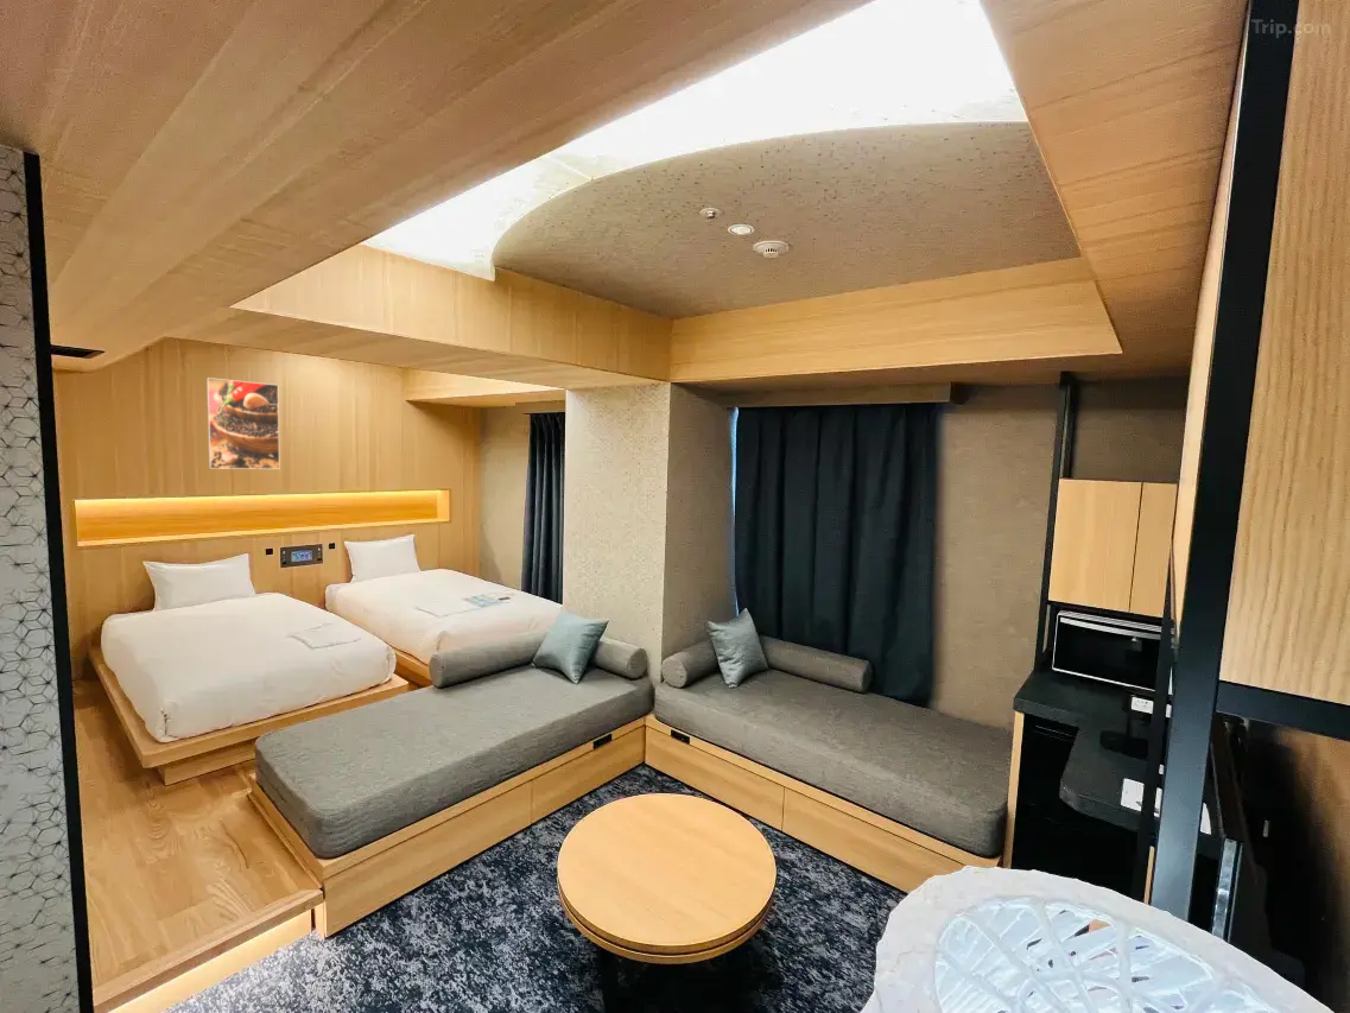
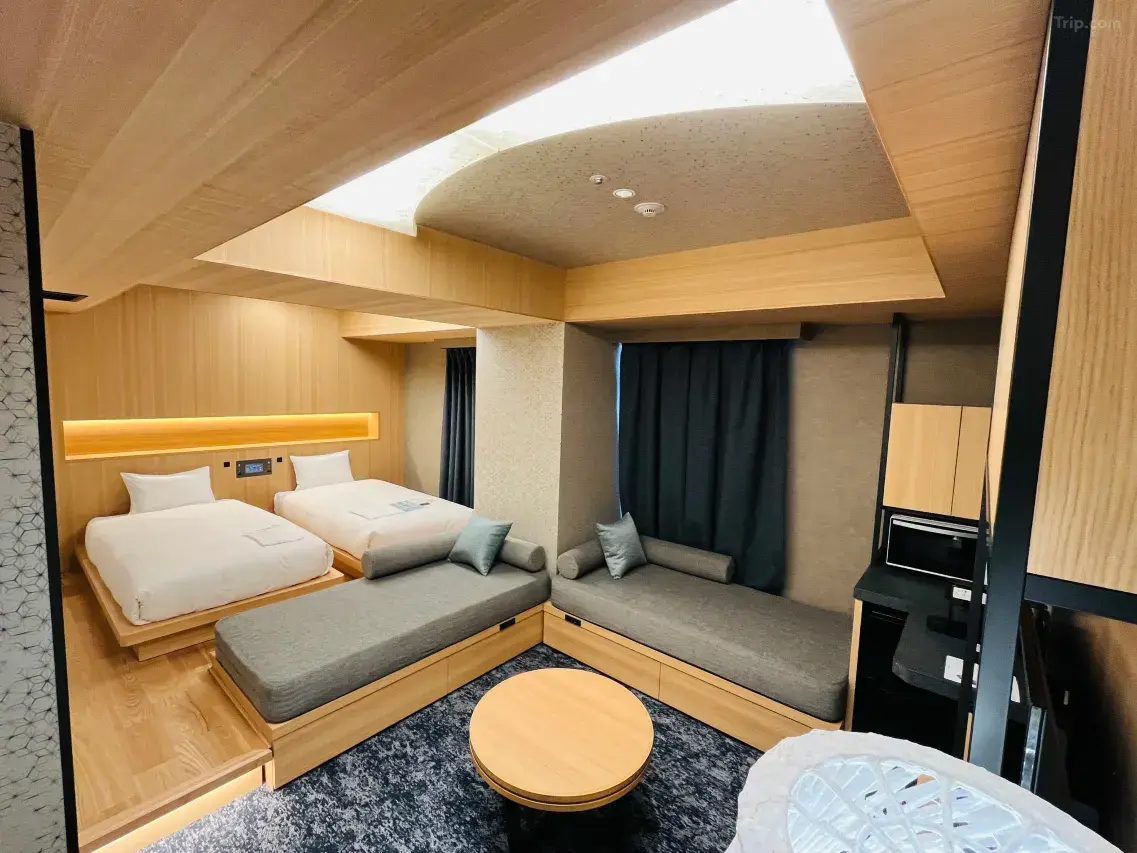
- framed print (245, 425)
